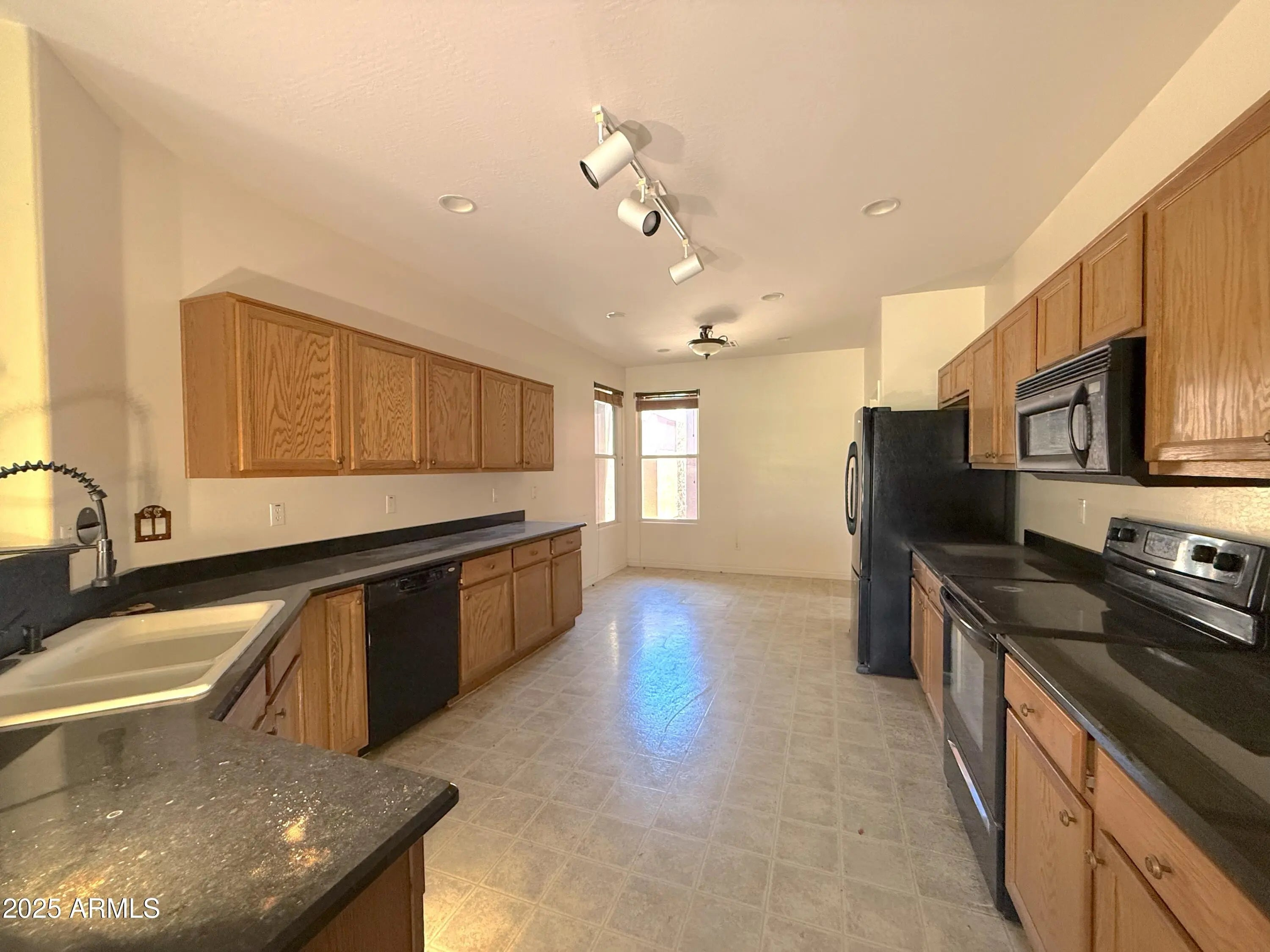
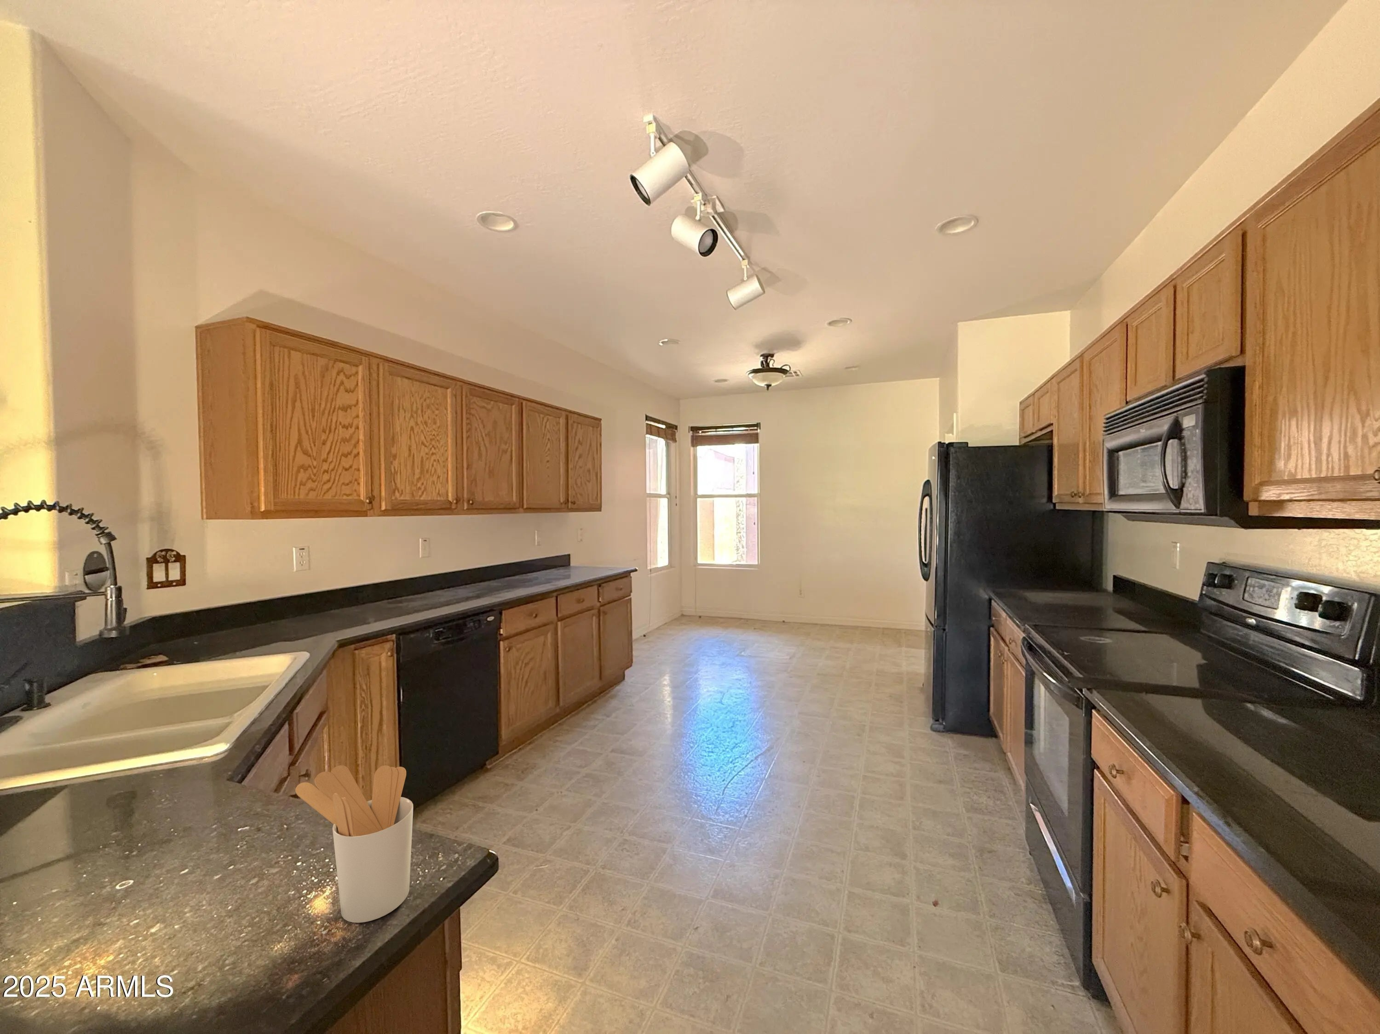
+ utensil holder (359, 835)
